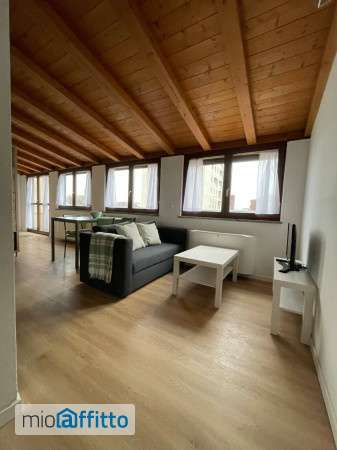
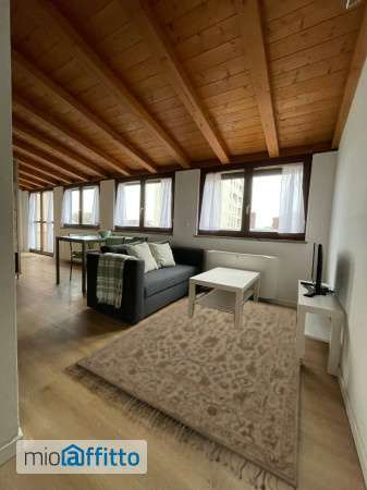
+ rug (219, 330)
